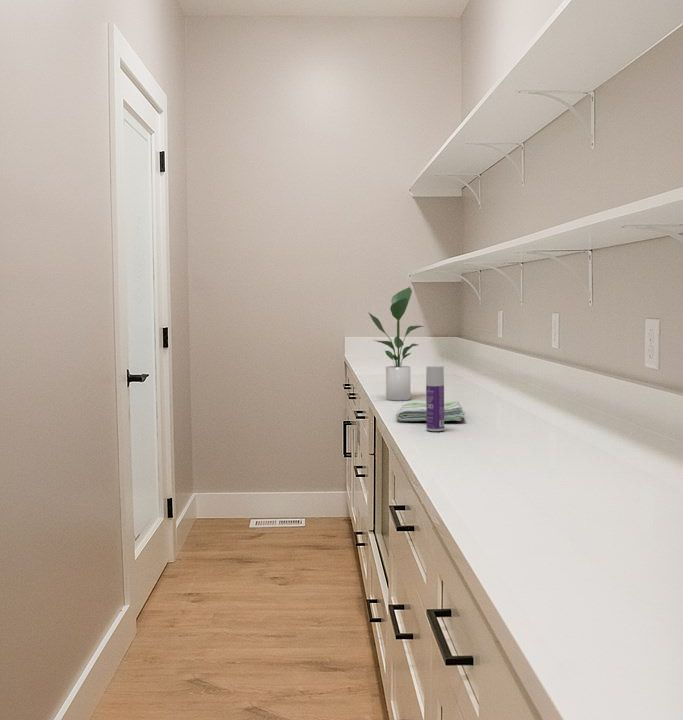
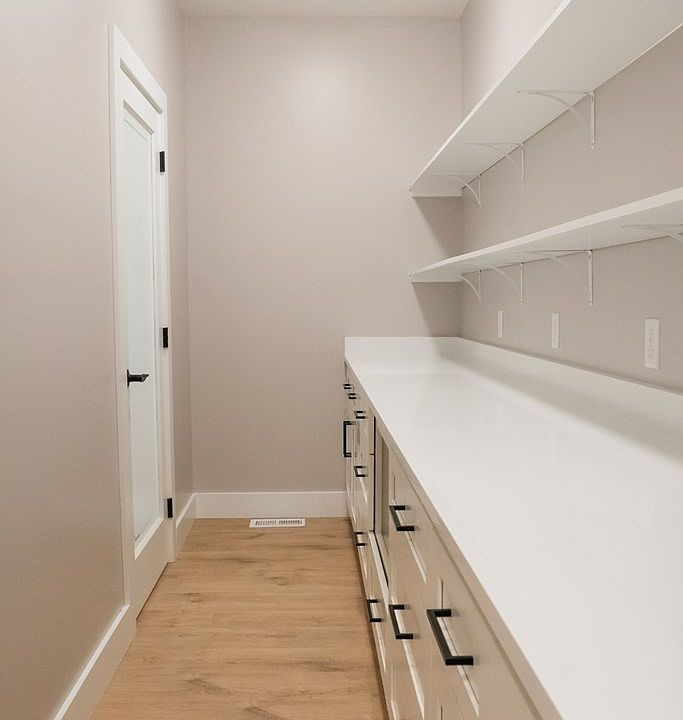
- dish towel (425, 409)
- bottle (435, 398)
- potted plant (395, 343)
